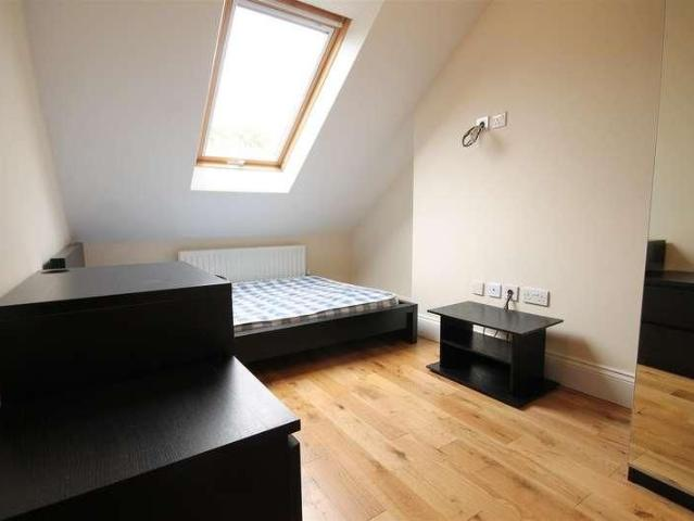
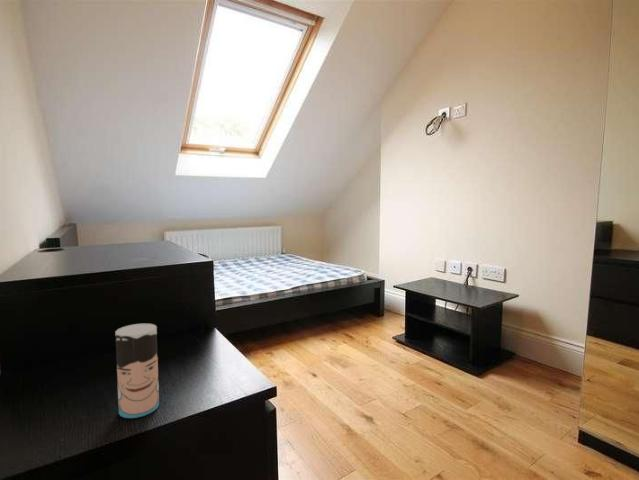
+ cup (137, 368)
